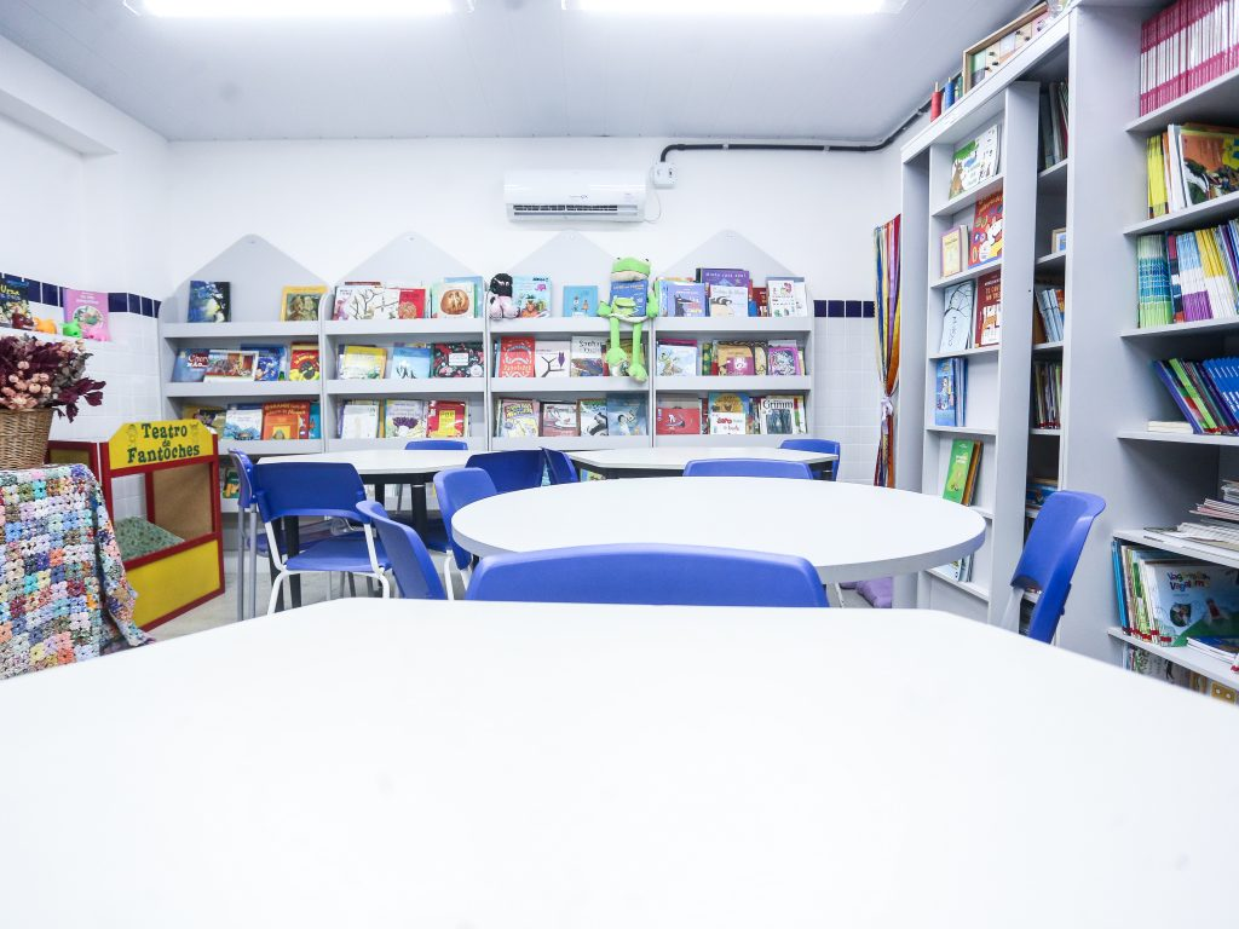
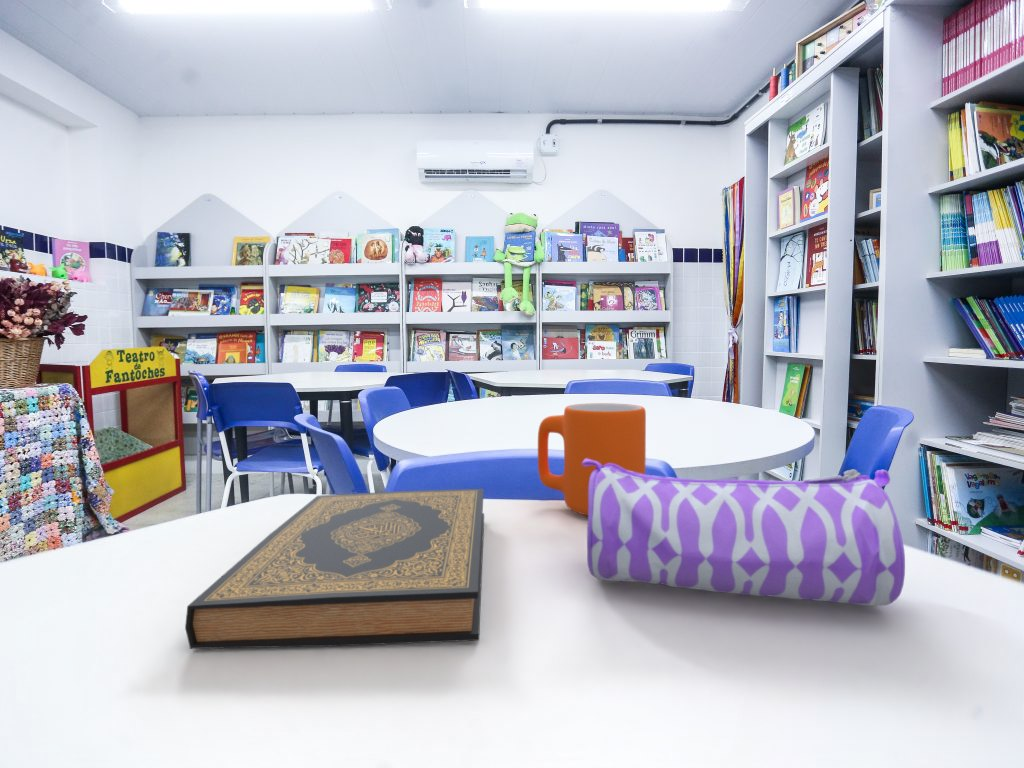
+ mug (590, 458)
+ hardback book (375, 547)
+ pencil case (731, 526)
